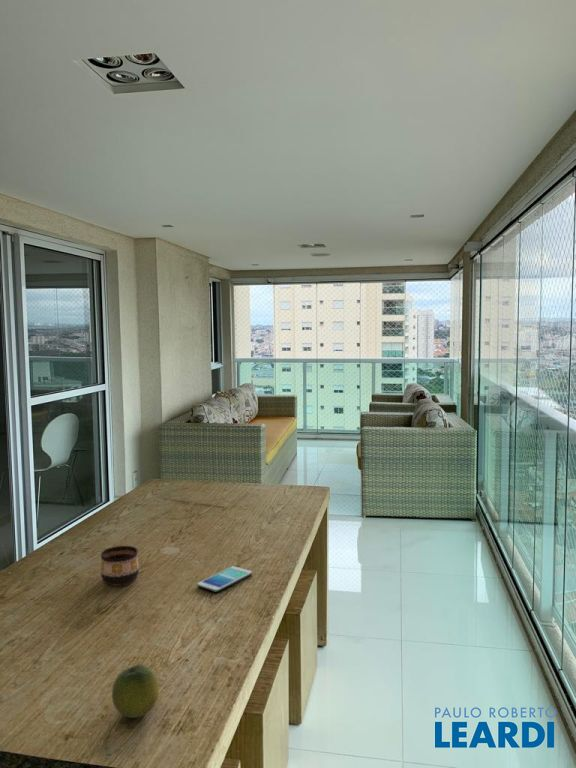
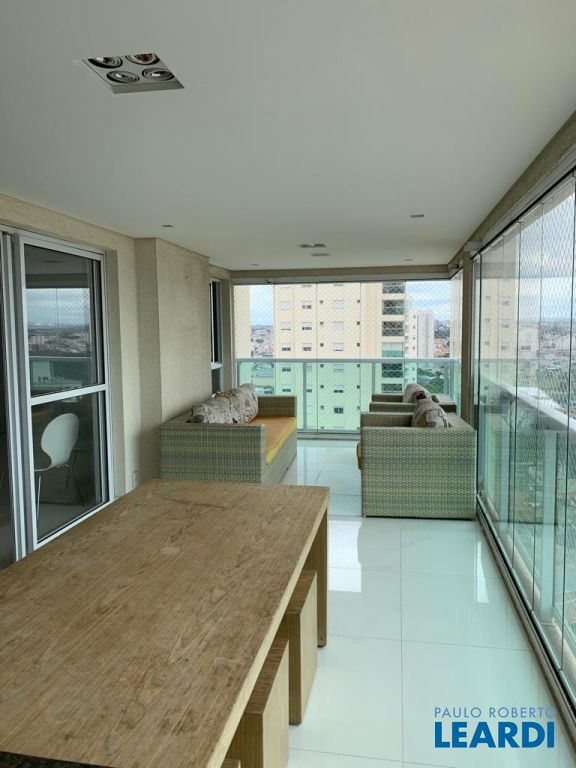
- cup (120, 565)
- fruit (135, 690)
- smartphone (225, 578)
